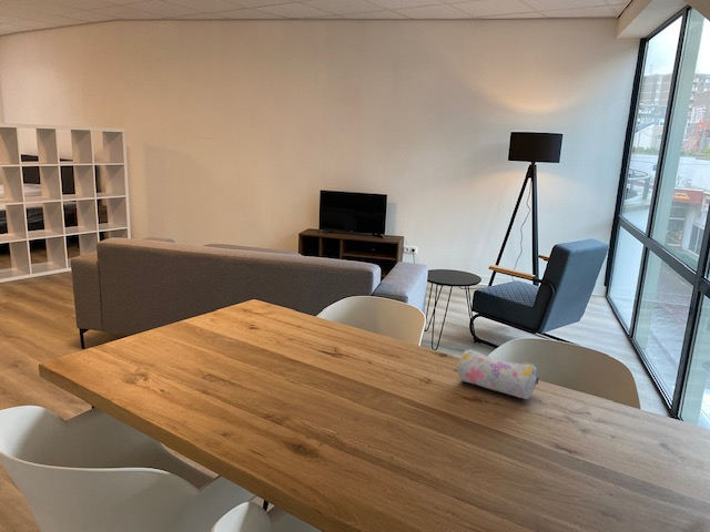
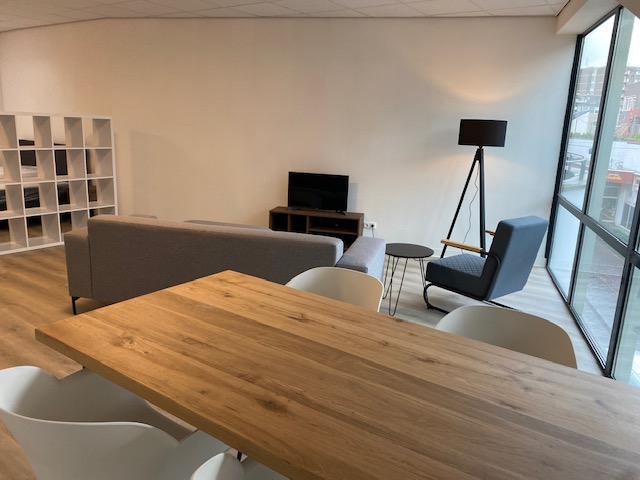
- pencil case (496, 372)
